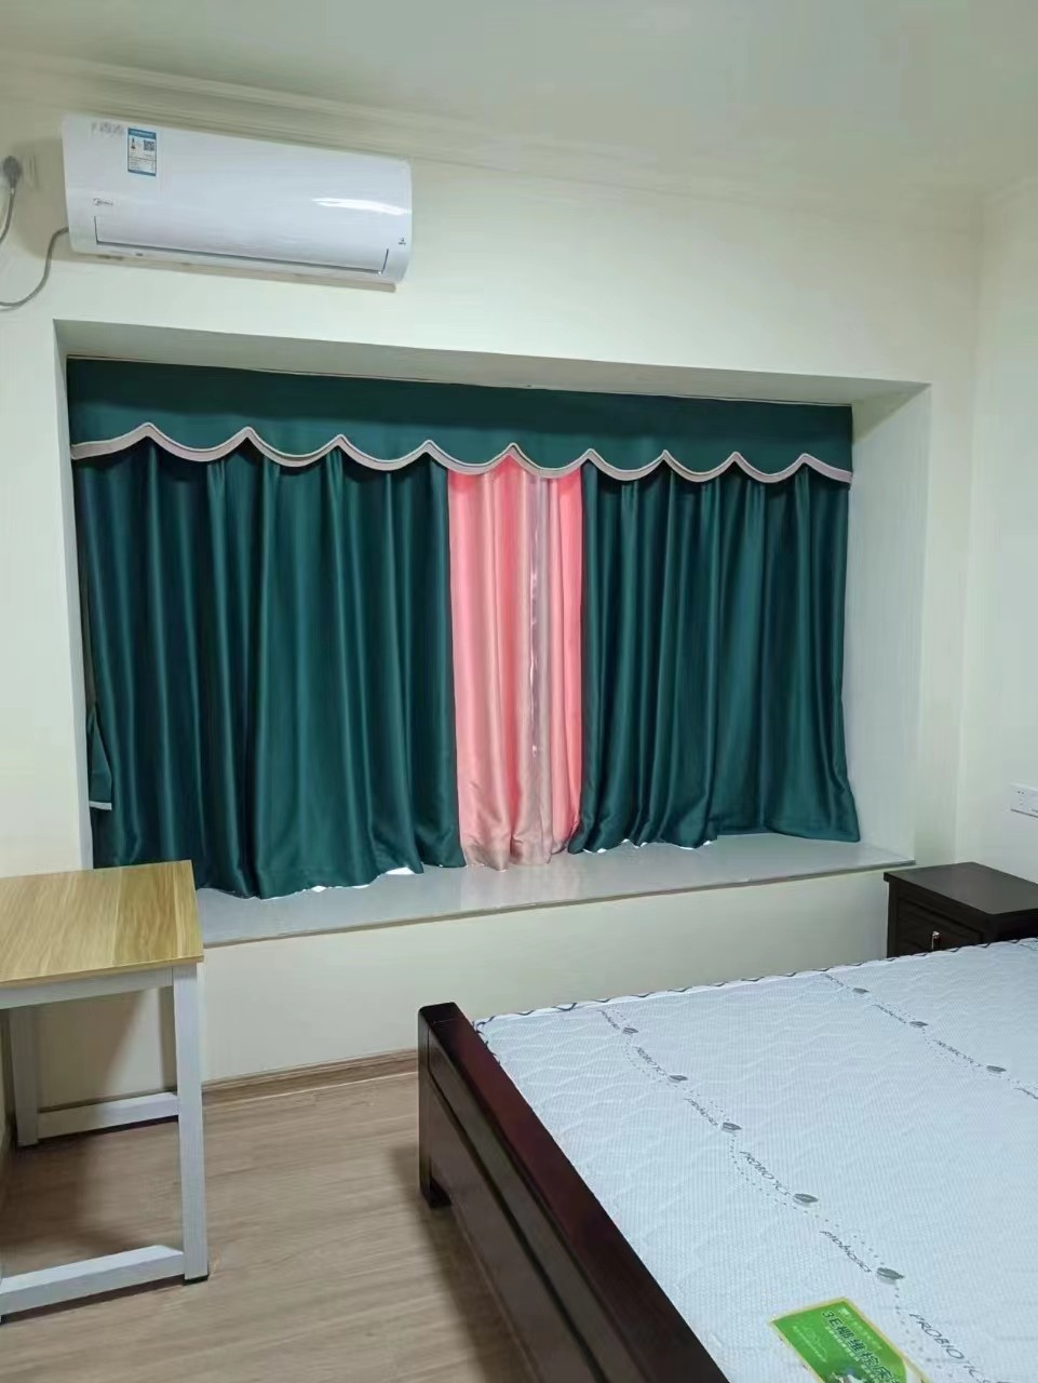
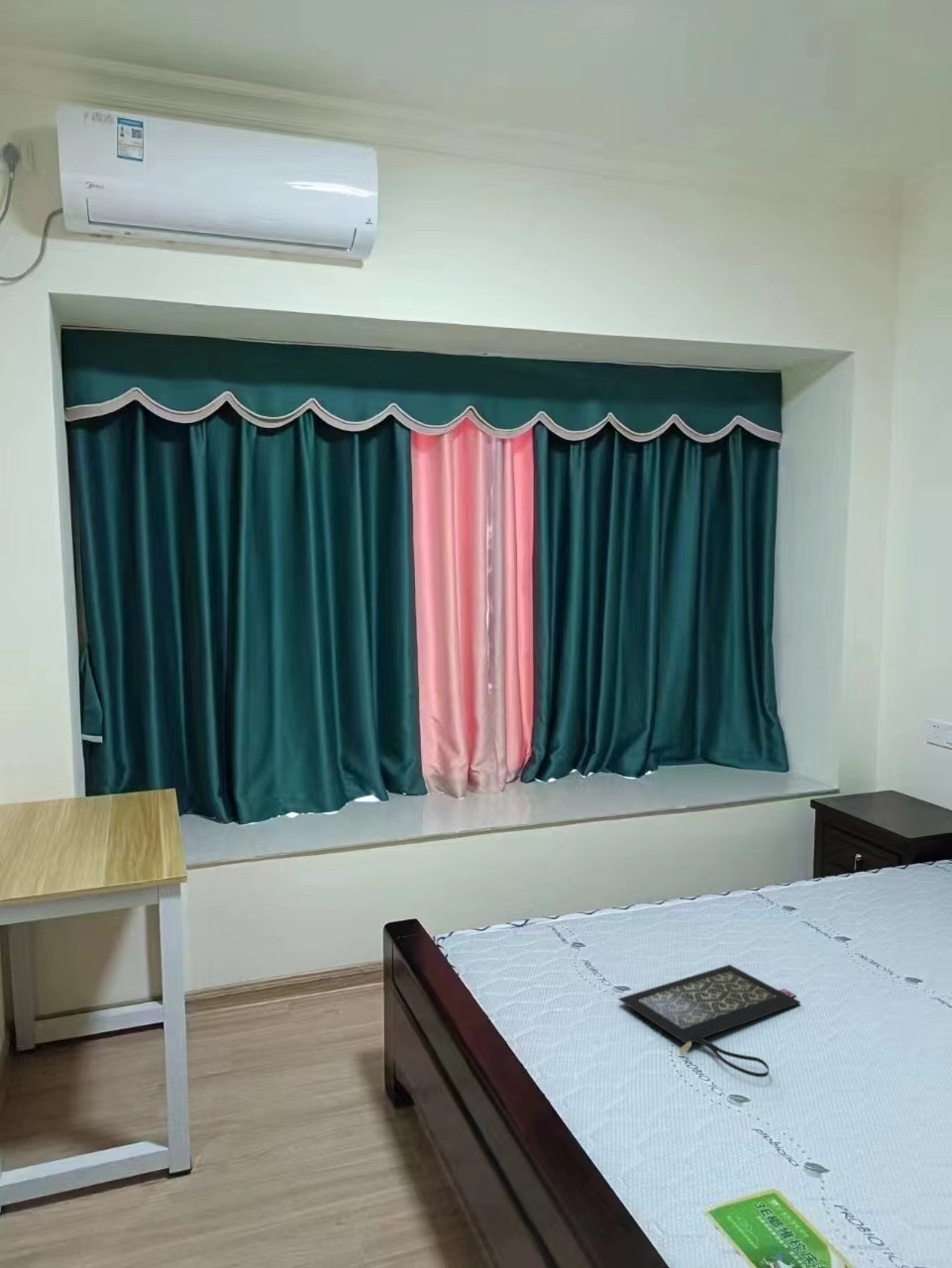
+ clutch bag (706, 1004)
